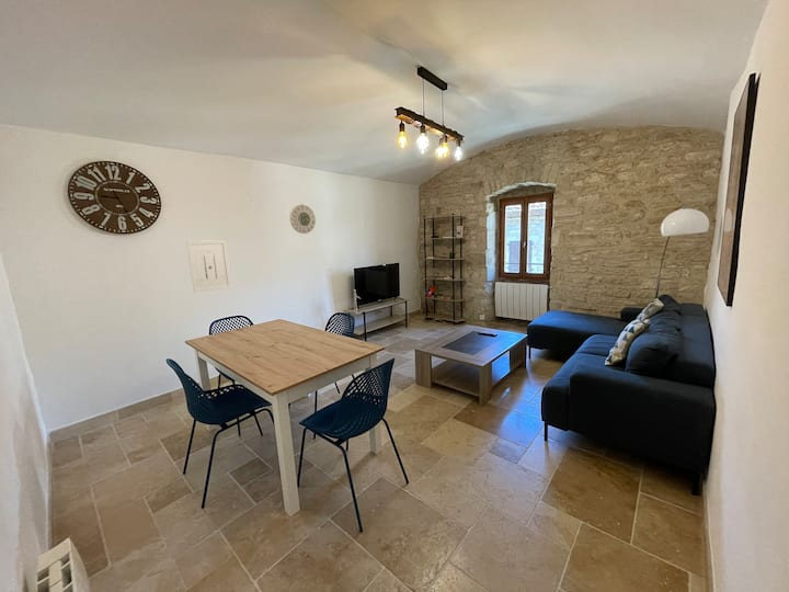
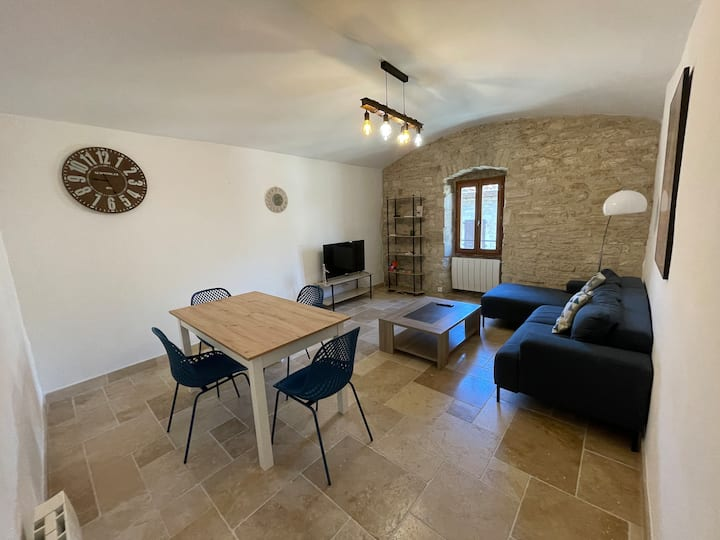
- wall art (209, 265)
